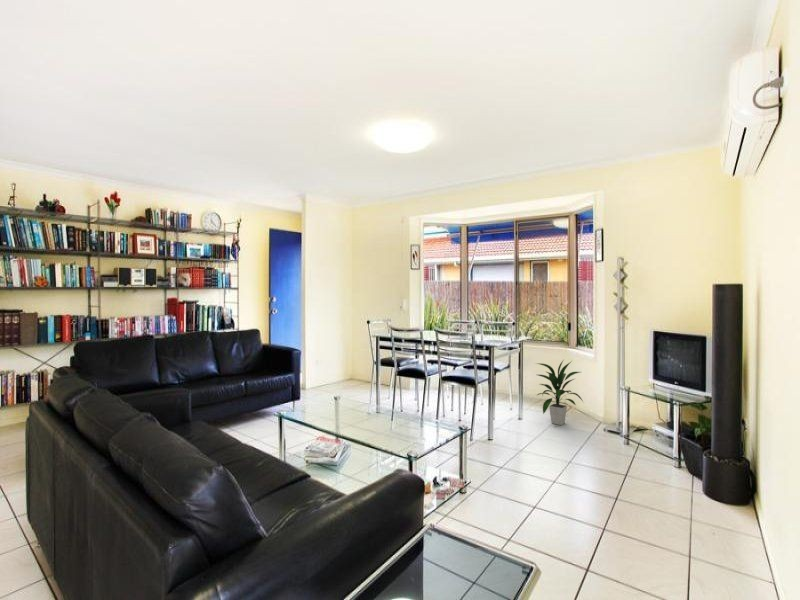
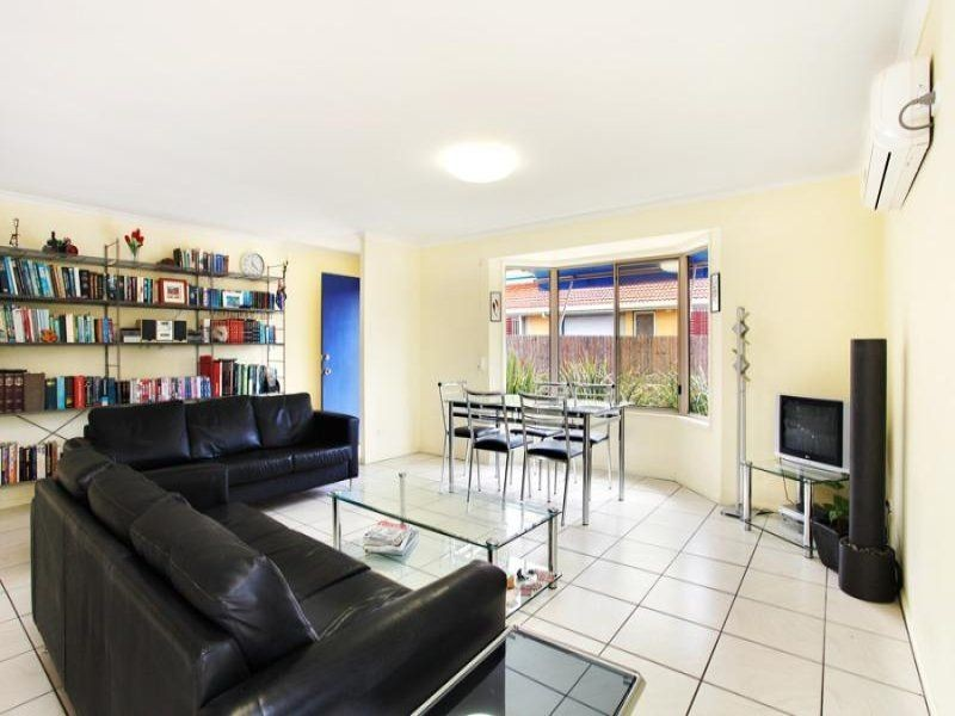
- indoor plant (556, 390)
